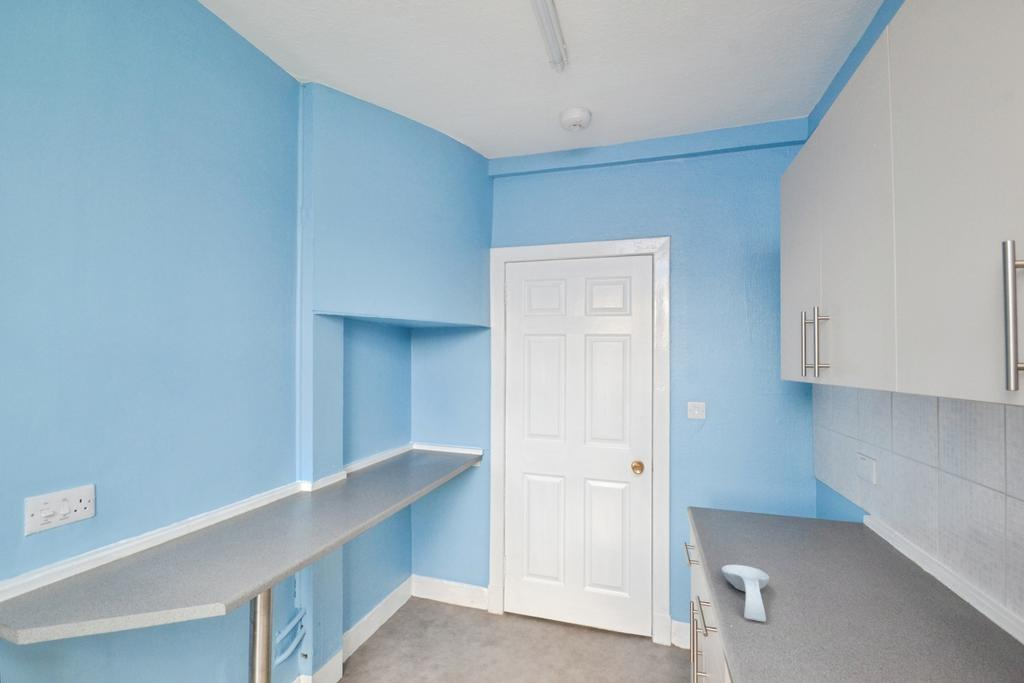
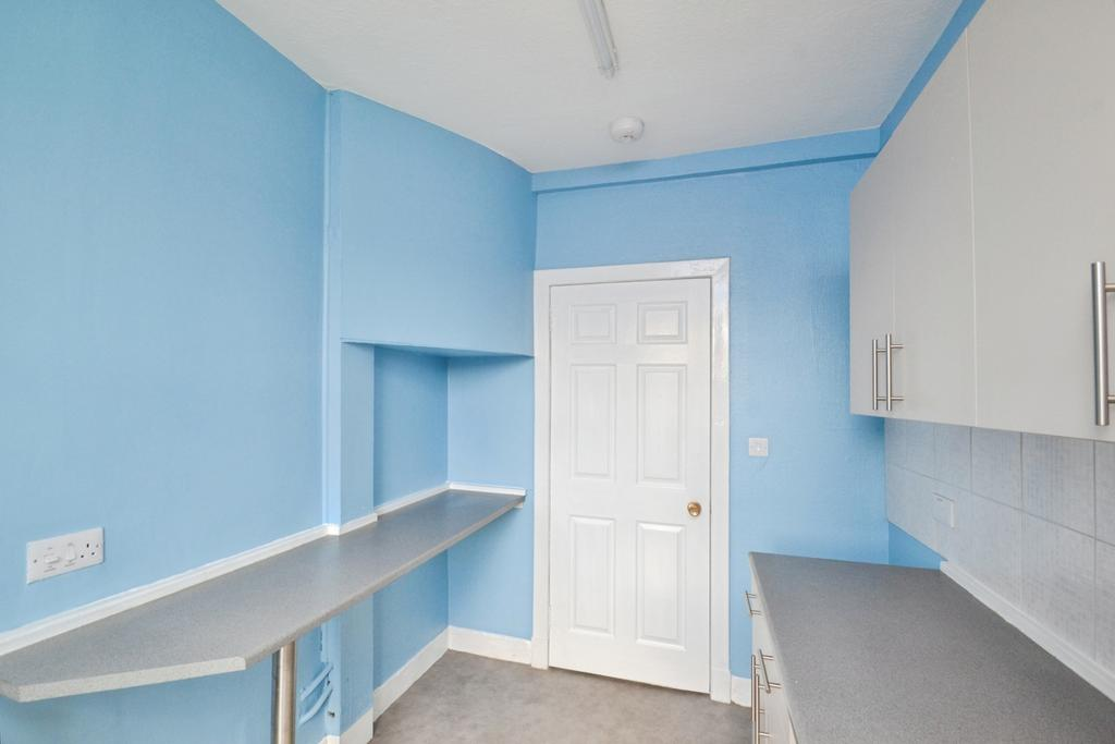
- spoon rest (748, 583)
